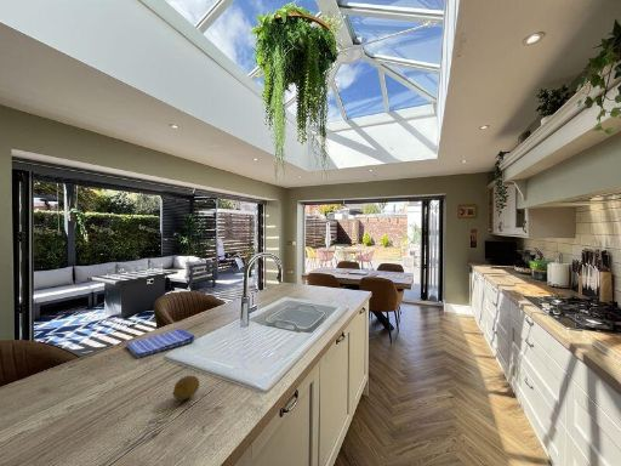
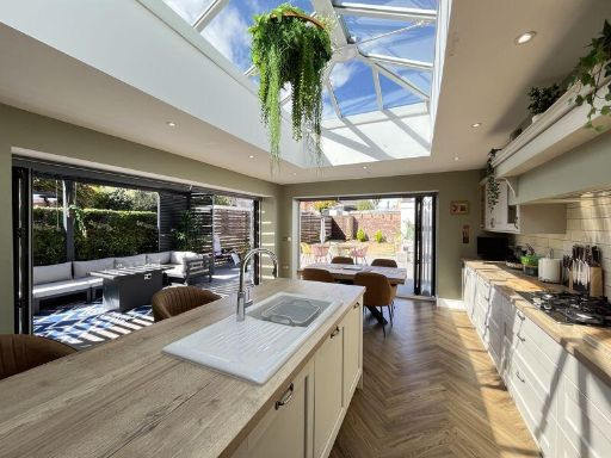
- fruit (186, 387)
- dish towel (161, 340)
